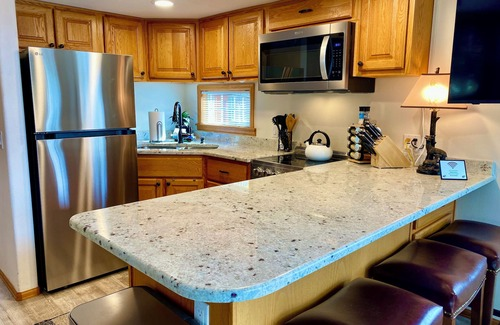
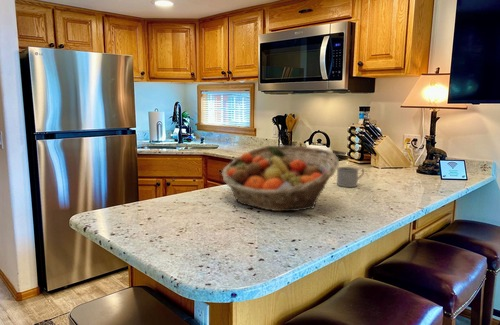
+ fruit basket (278, 175)
+ mug (348, 176)
